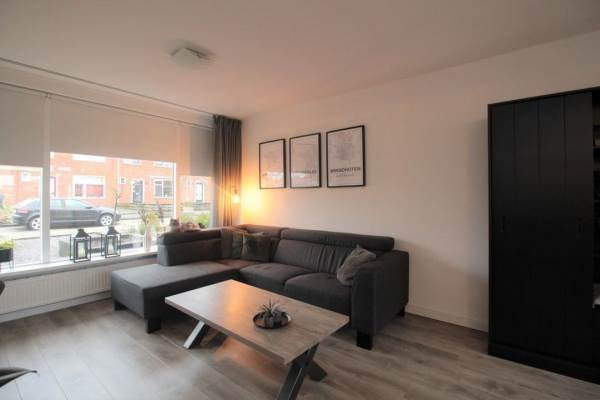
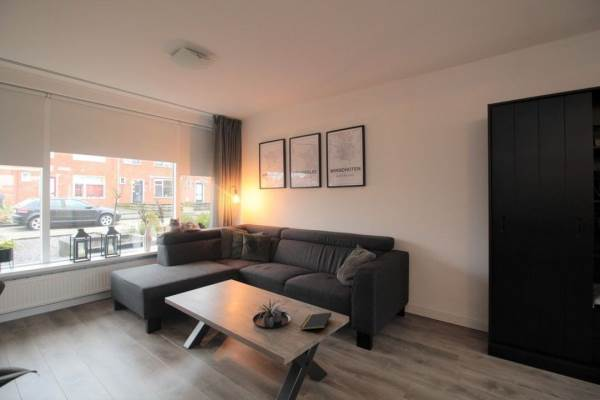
+ notepad (316, 320)
